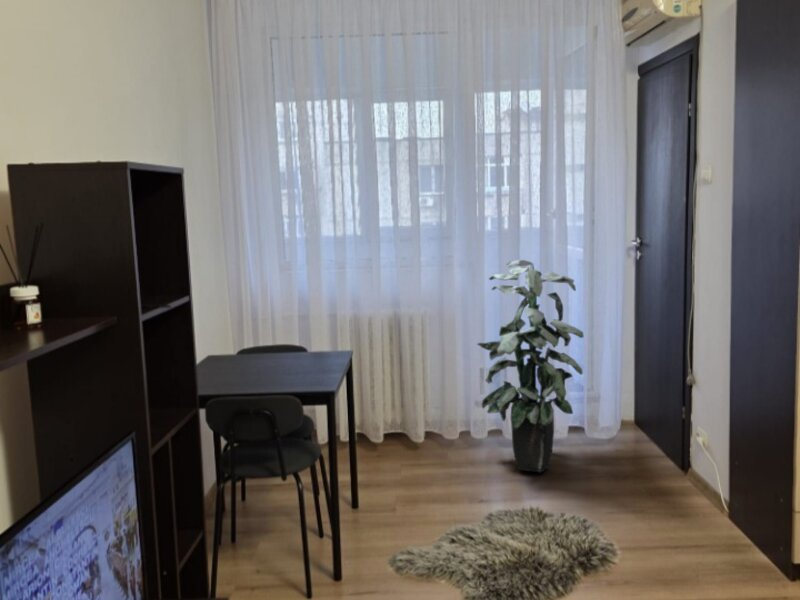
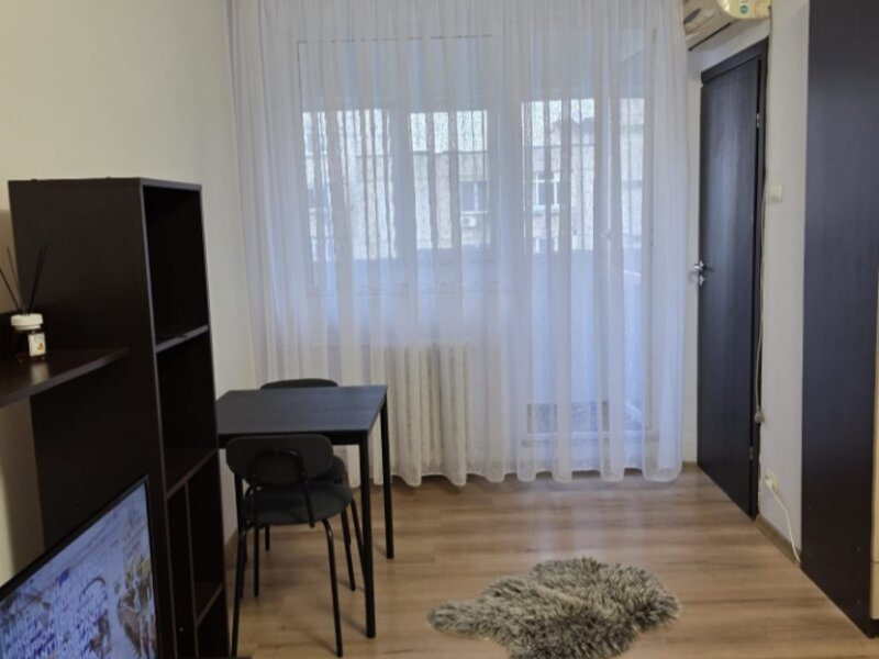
- indoor plant (527, 364)
